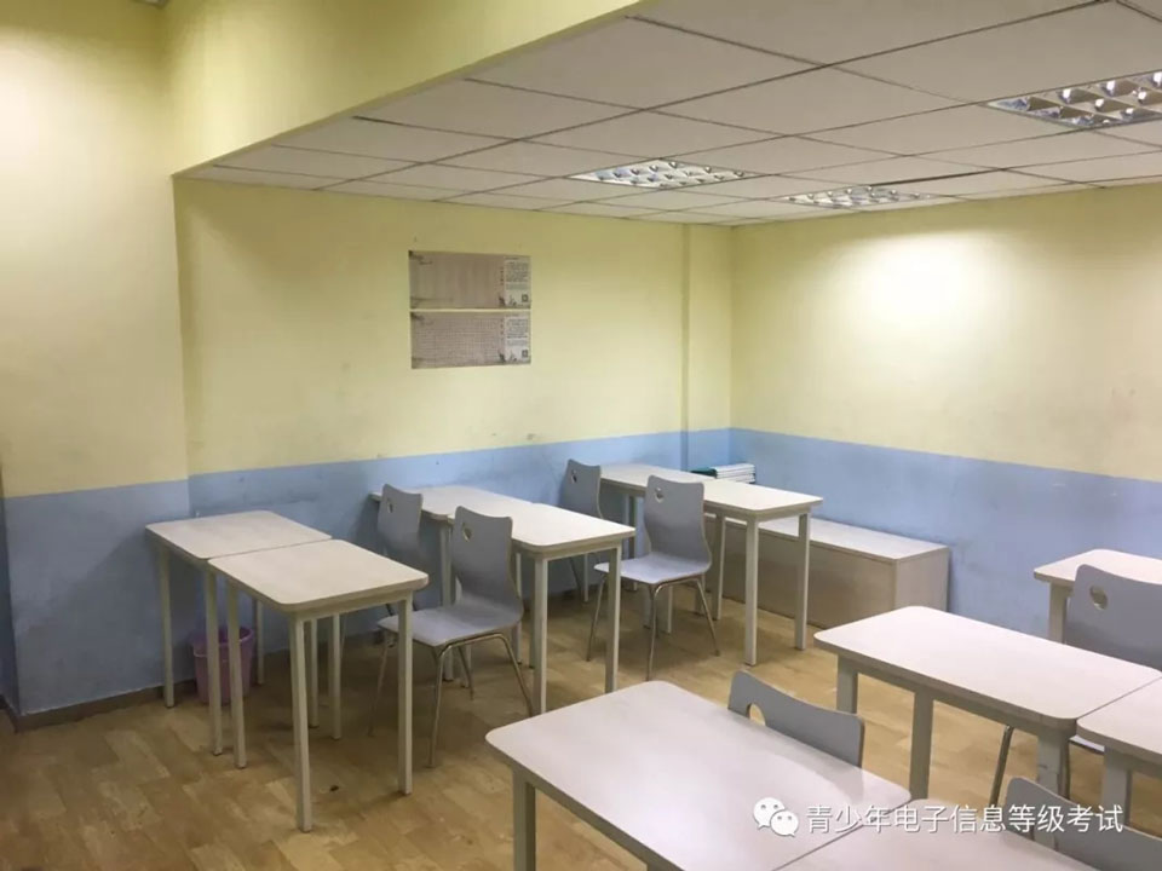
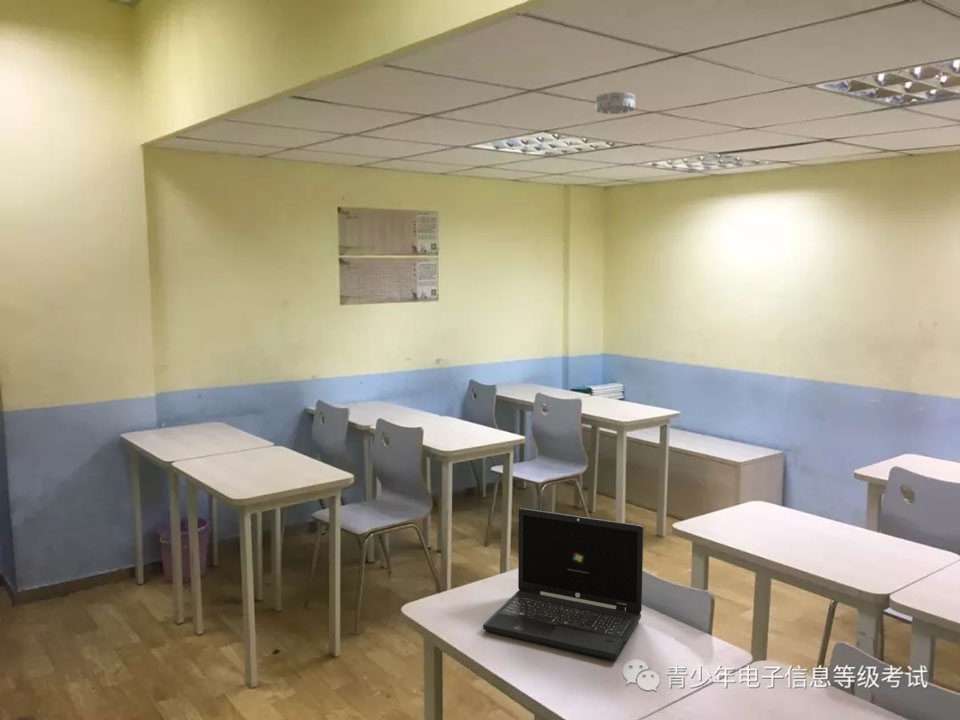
+ laptop (564, 578)
+ smoke detector (615, 102)
